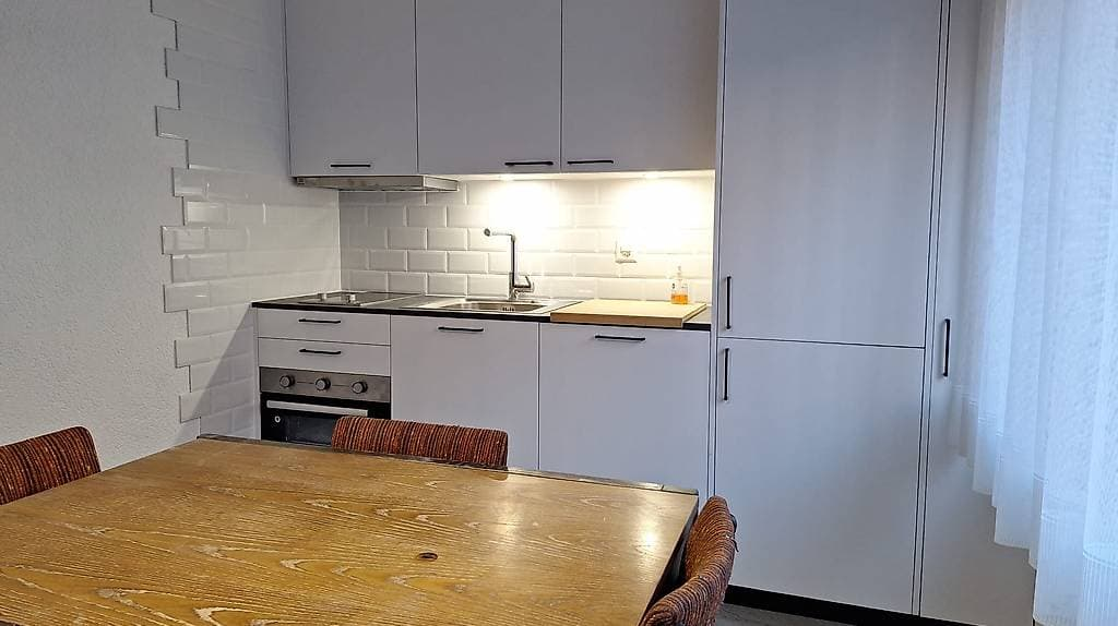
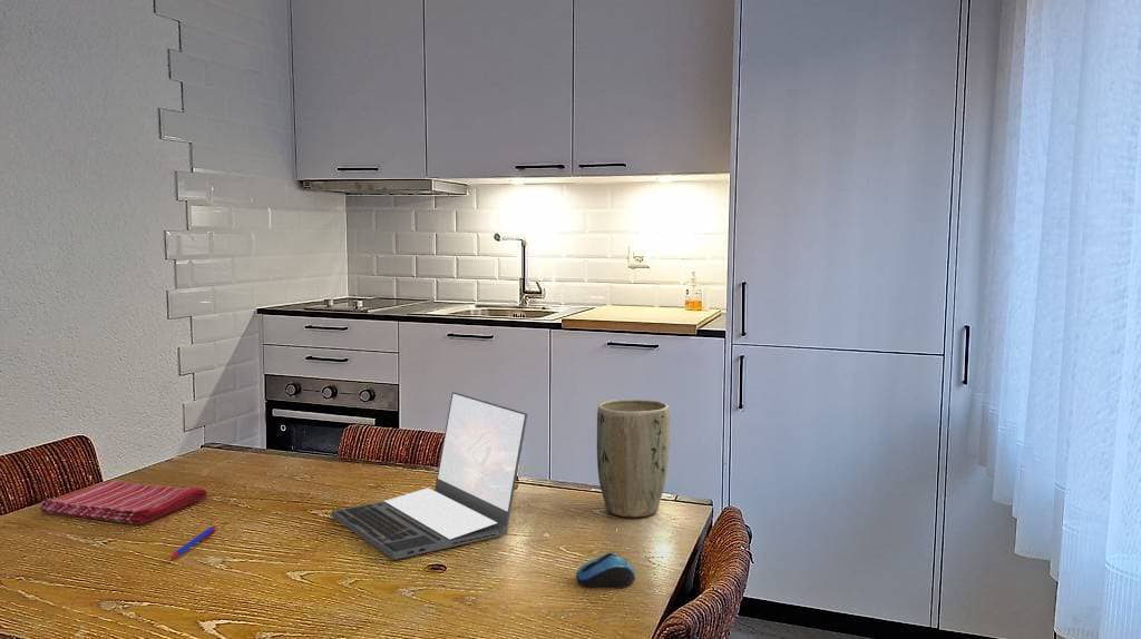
+ dish towel (126, 499)
+ computer mouse (605, 567)
+ pen (193, 542)
+ laptop (438, 469)
+ plant pot (633, 458)
